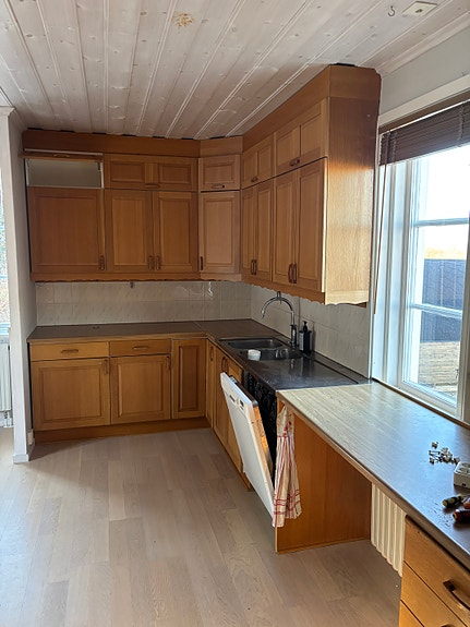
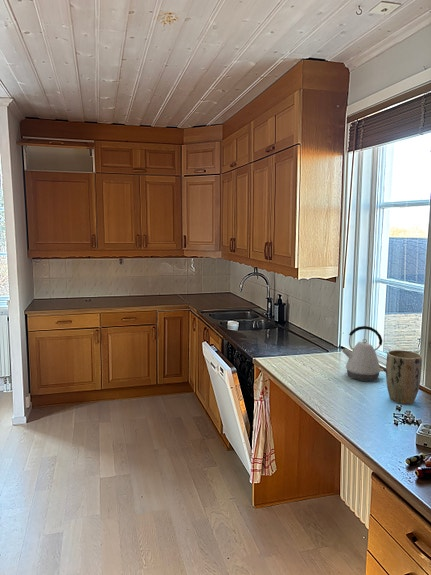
+ plant pot (402, 377)
+ kettle (362, 351)
